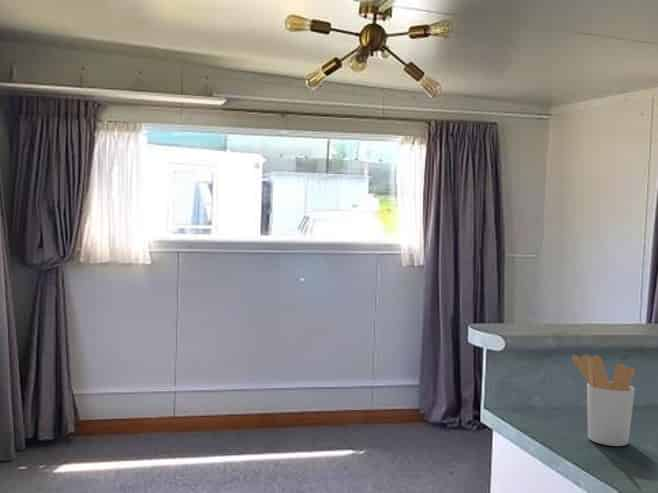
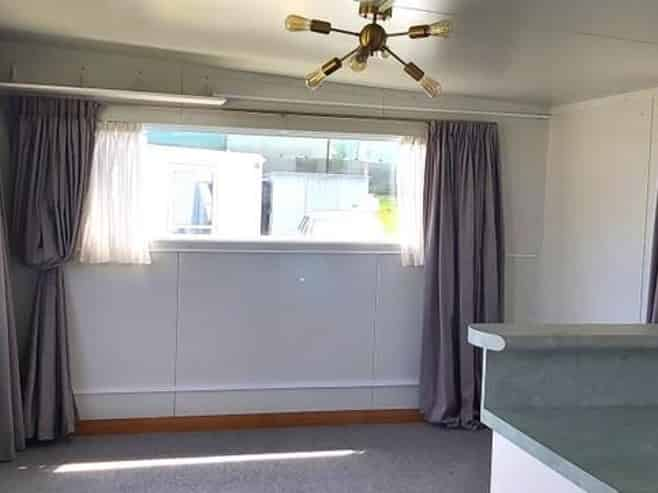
- utensil holder (601, 396)
